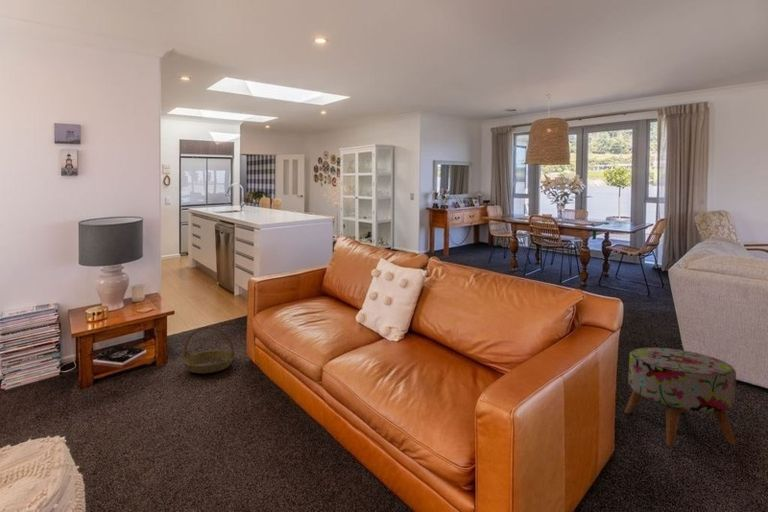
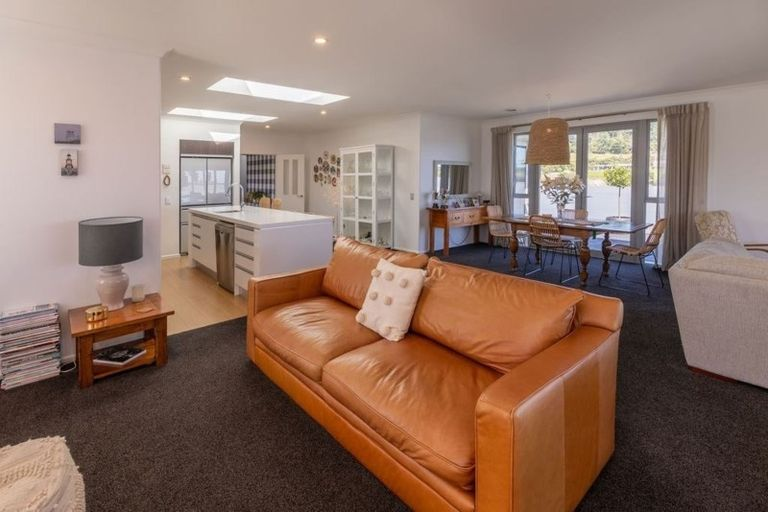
- ottoman (677, 393)
- basket (211, 350)
